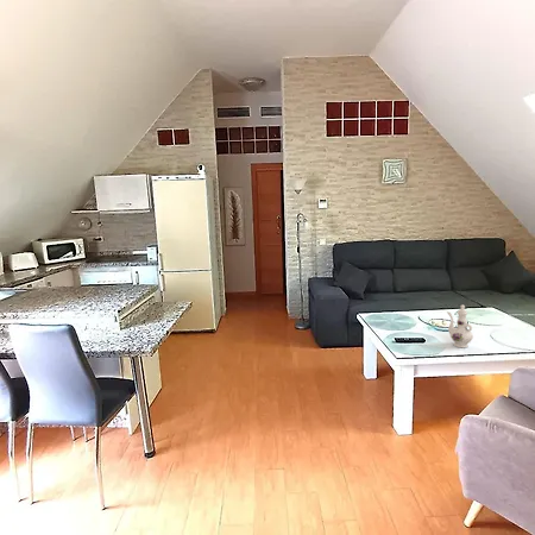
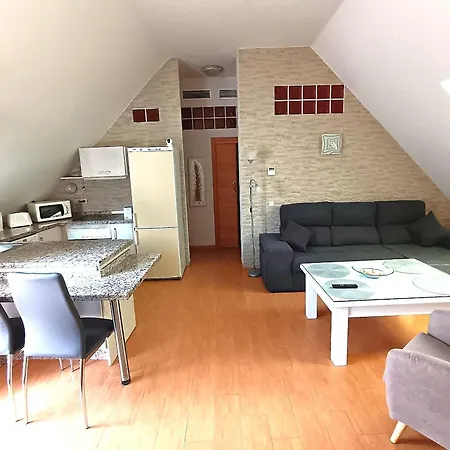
- chinaware (459, 325)
